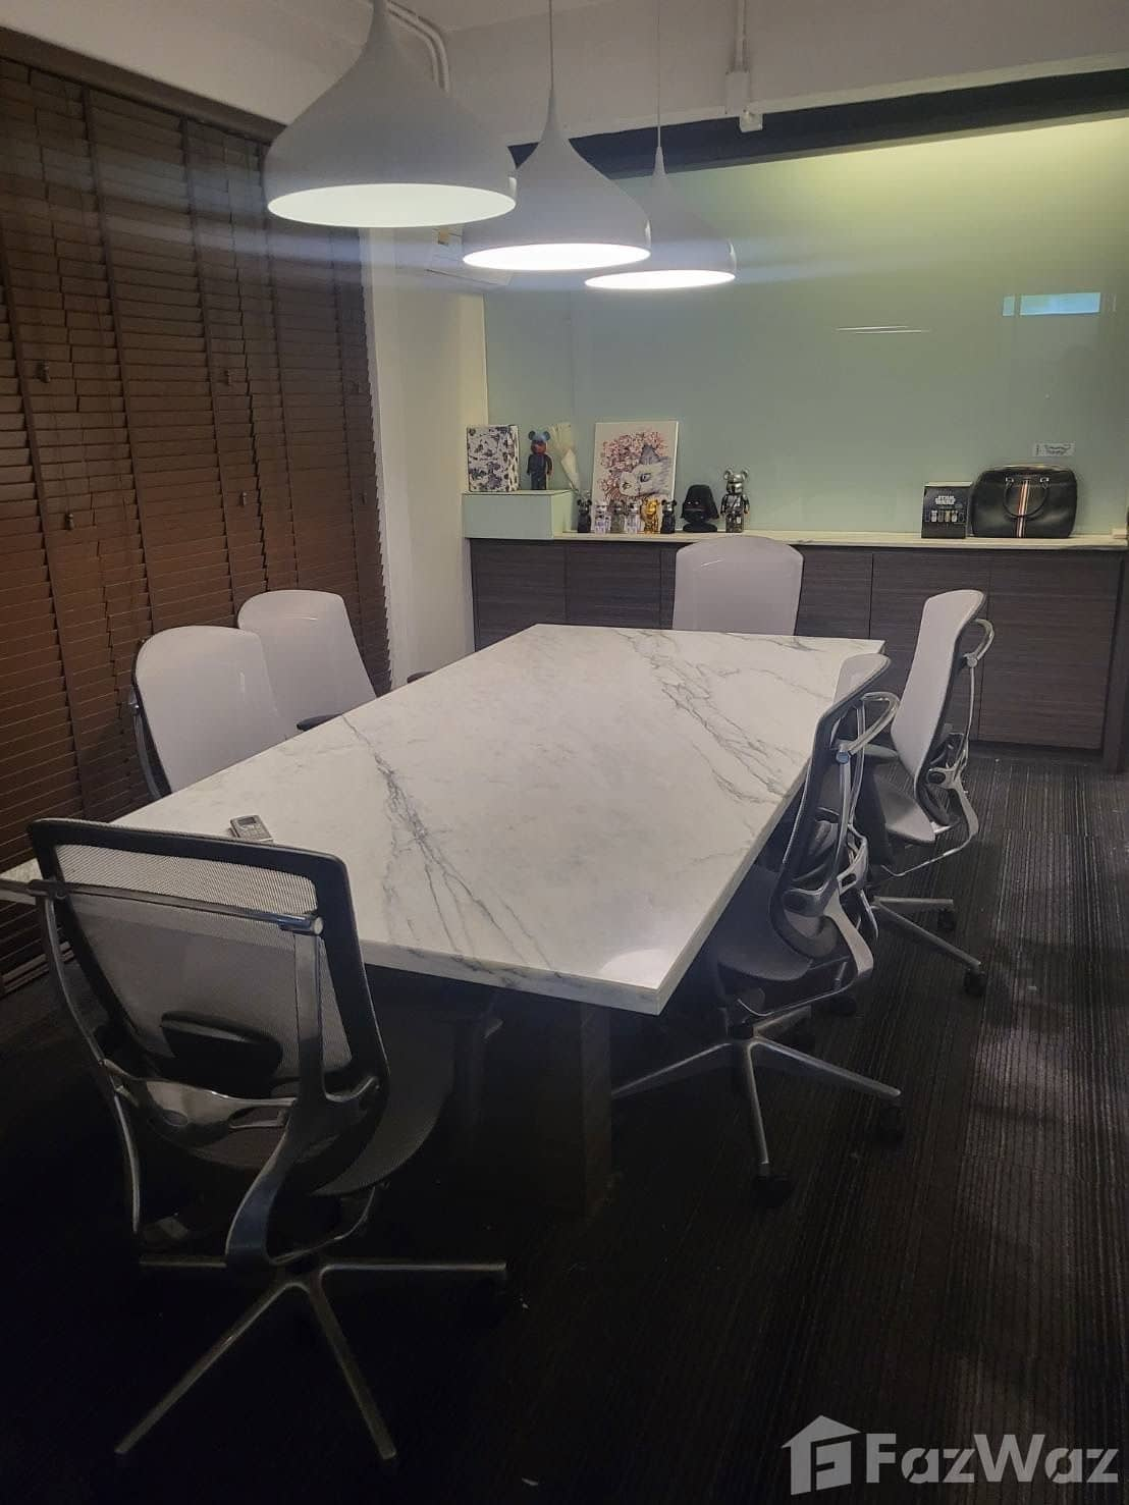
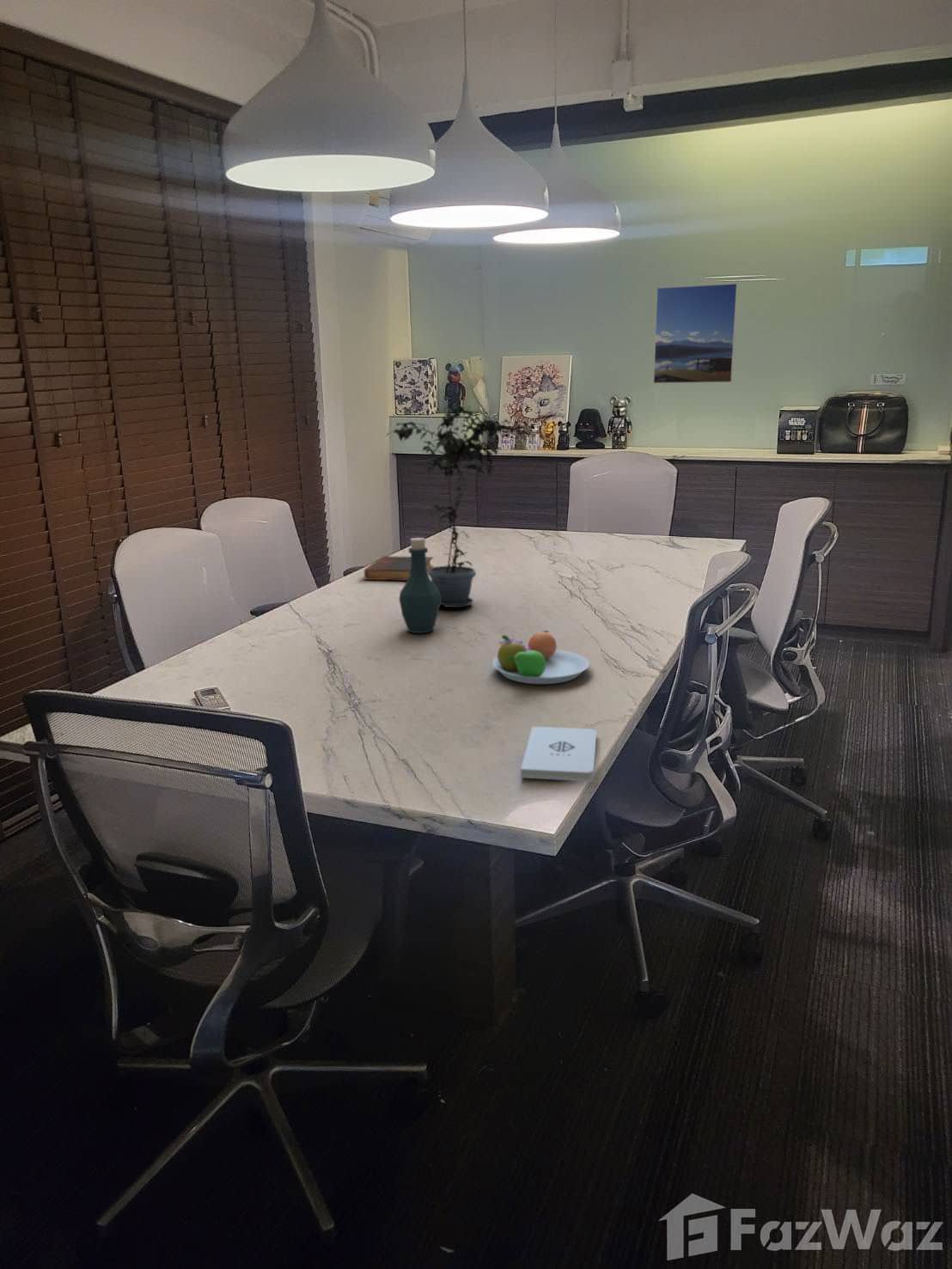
+ notepad (560, 752)
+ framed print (694, 334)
+ potted plant (455, 504)
+ book (400, 568)
+ fruit bowl (537, 654)
+ bottle (418, 585)
